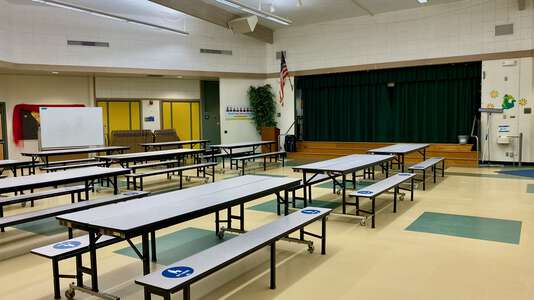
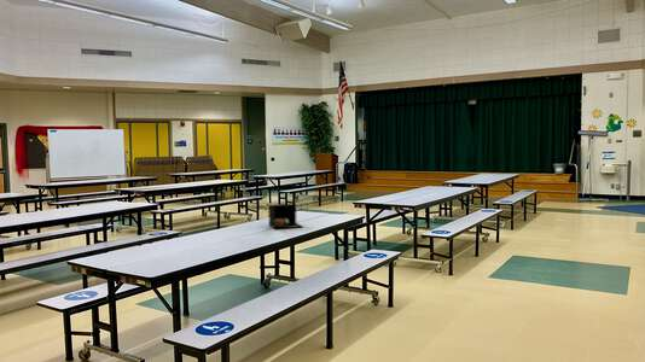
+ lunch box (285, 215)
